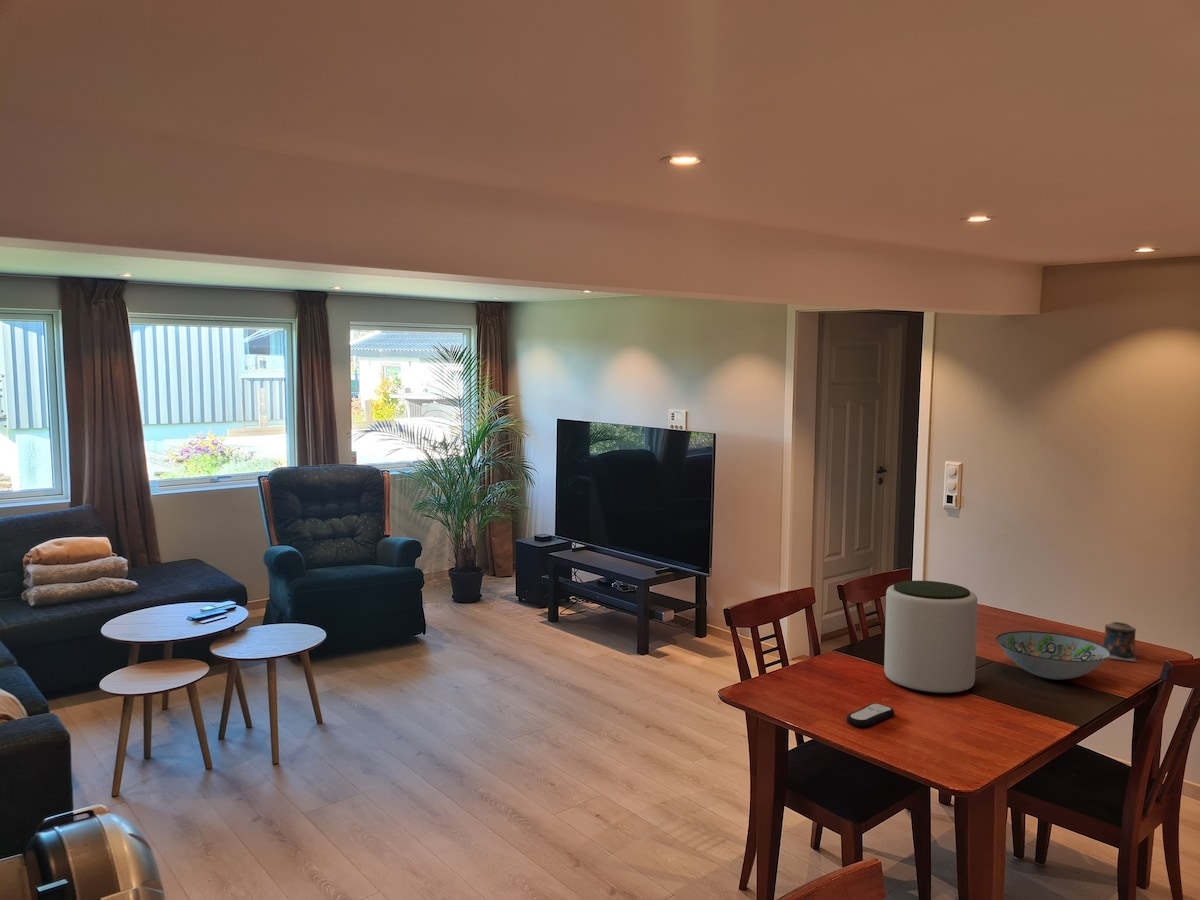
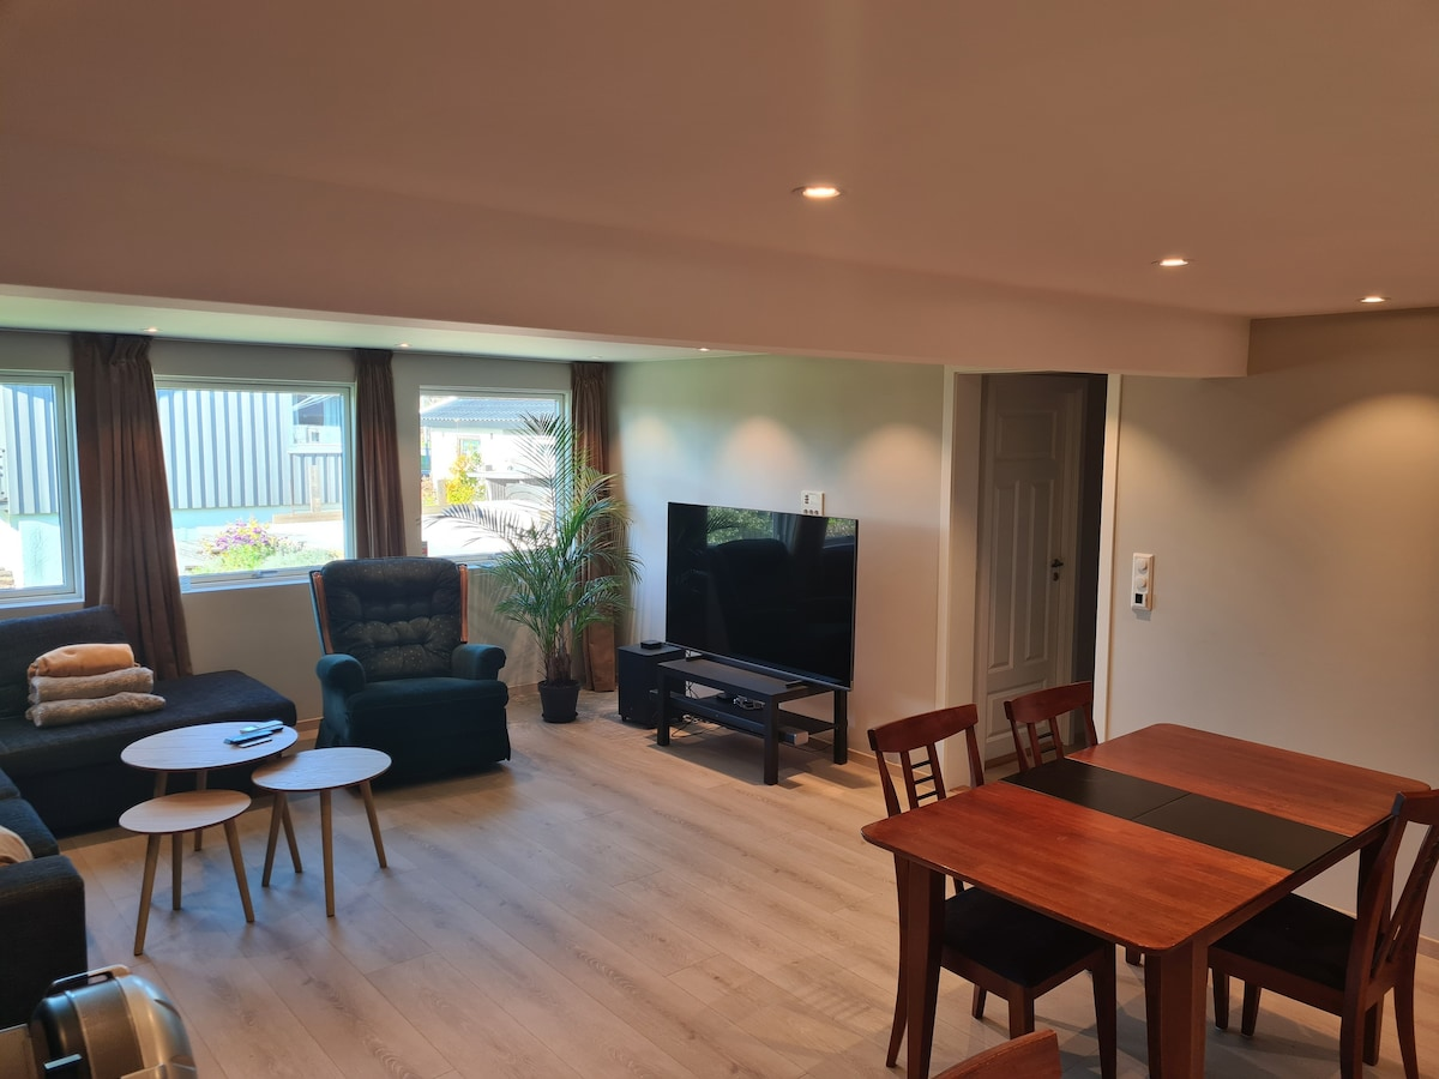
- candle (1122, 640)
- decorative bowl (1051, 660)
- remote control (869, 714)
- plant pot (929, 635)
